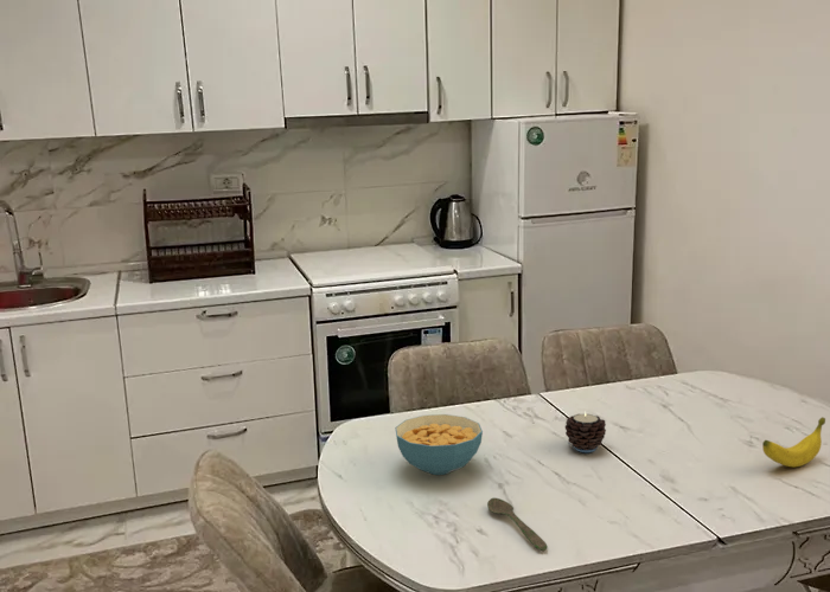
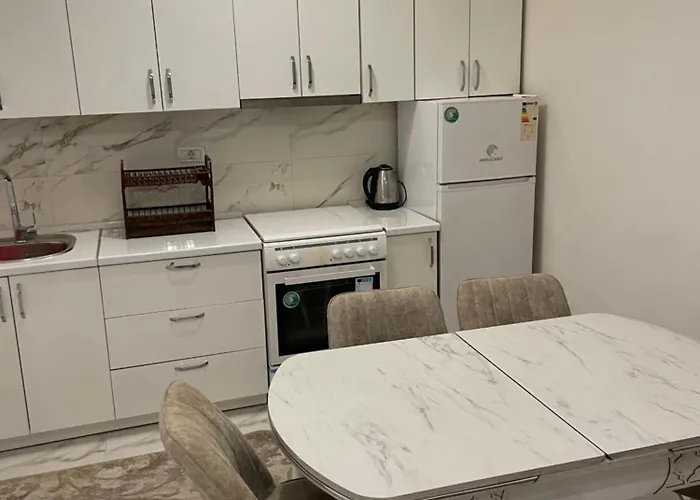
- spoon (517, 522)
- cereal bowl (439, 449)
- banana (794, 445)
- candle (585, 430)
